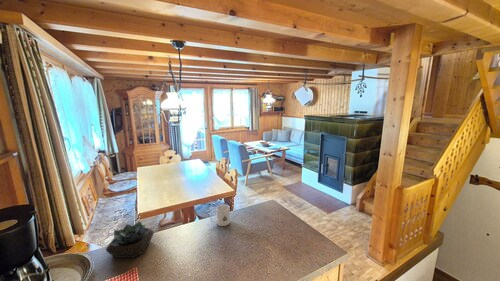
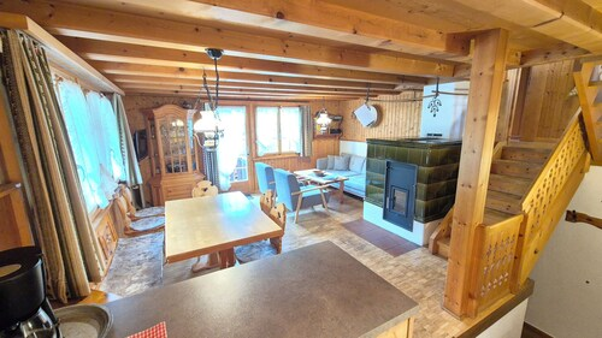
- succulent plant (131, 238)
- mug (220, 215)
